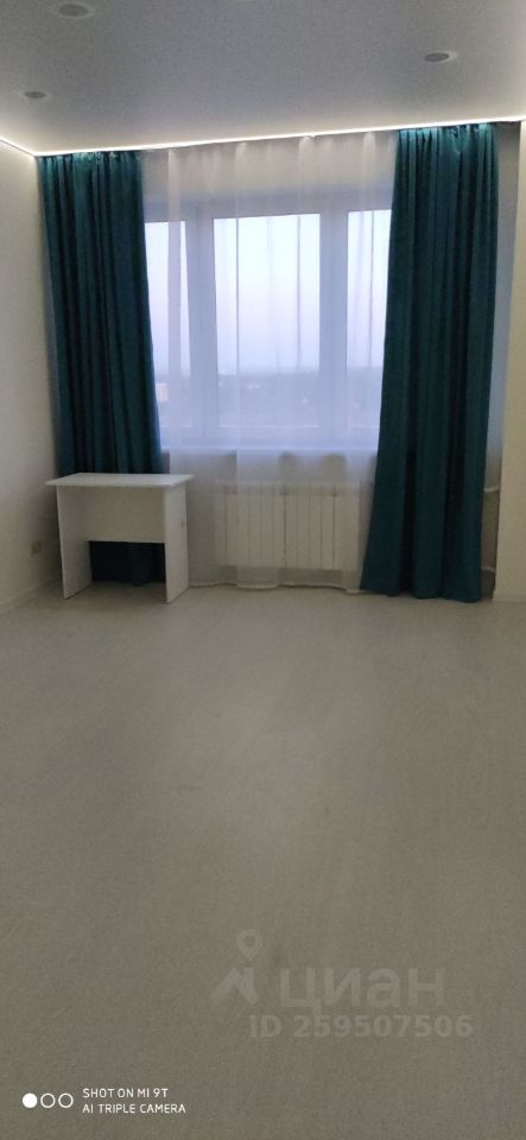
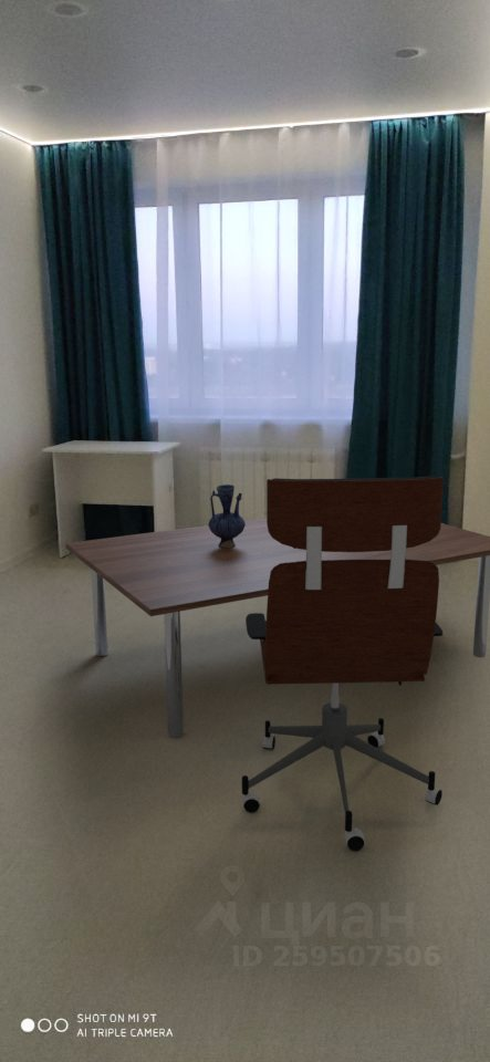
+ office chair (342, 635)
+ dining table (267, 594)
+ vase (227, 516)
